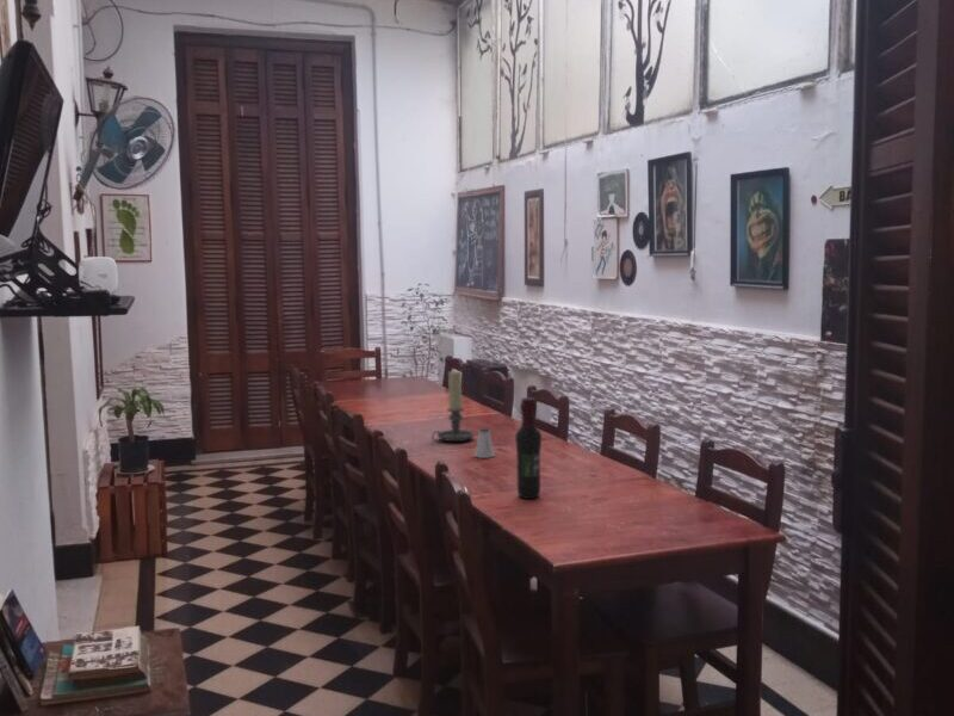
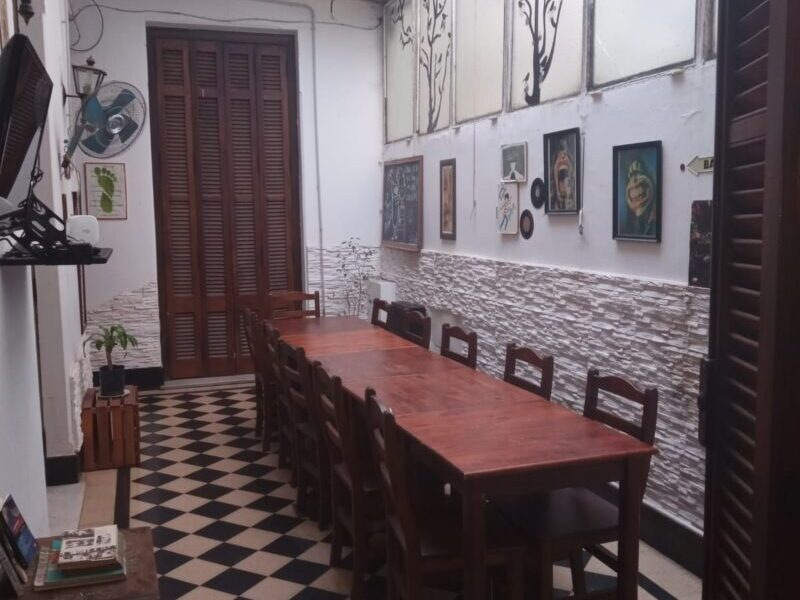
- saltshaker (484, 442)
- candle holder (452, 405)
- wine bottle (528, 448)
